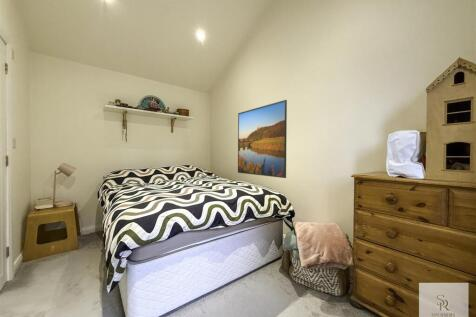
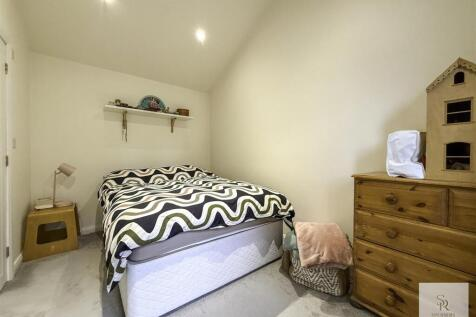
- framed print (258, 141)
